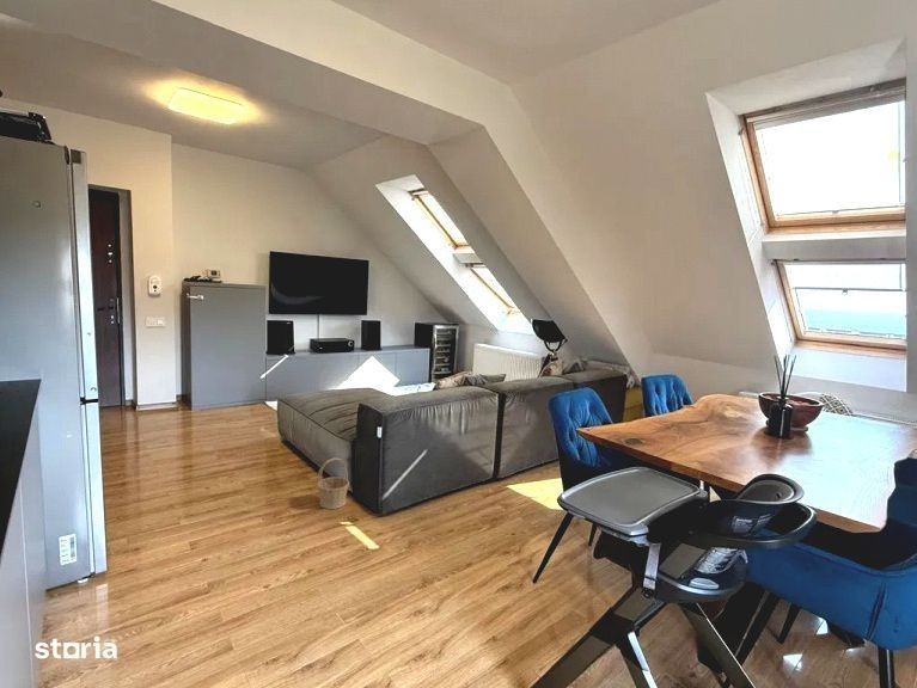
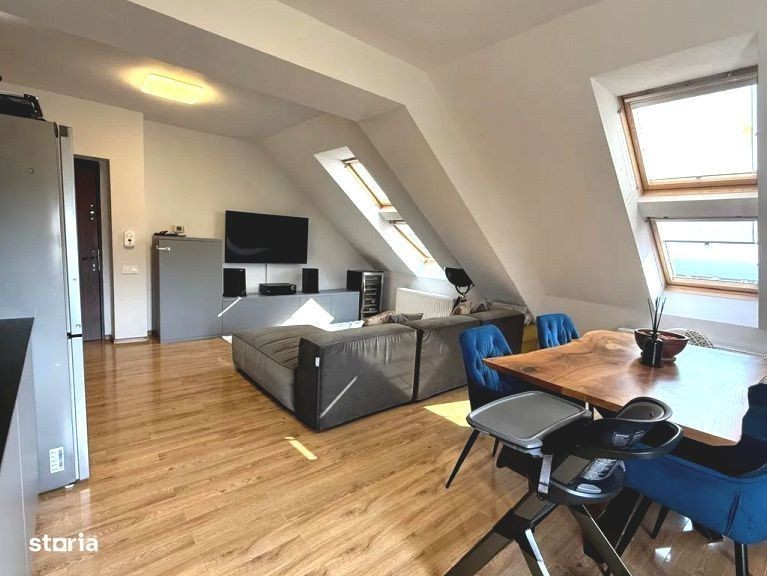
- basket (332, 480)
